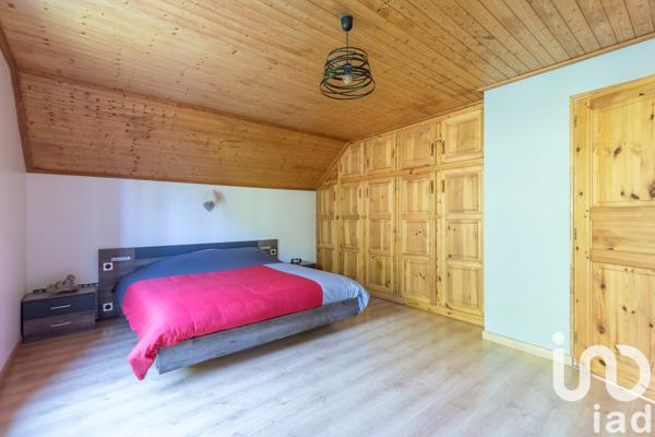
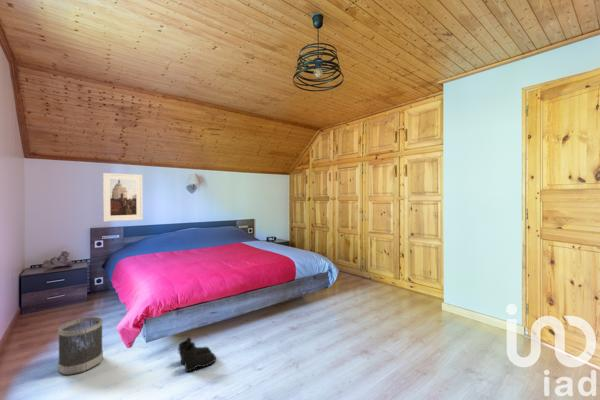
+ wastebasket (81, 344)
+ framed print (123, 197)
+ boots (197, 350)
